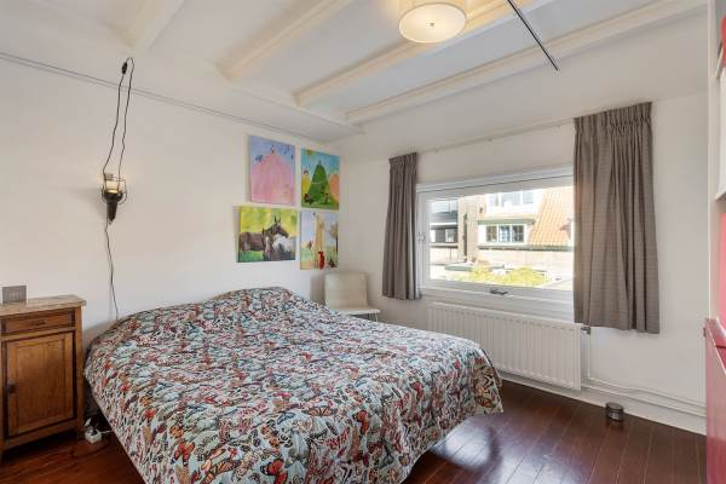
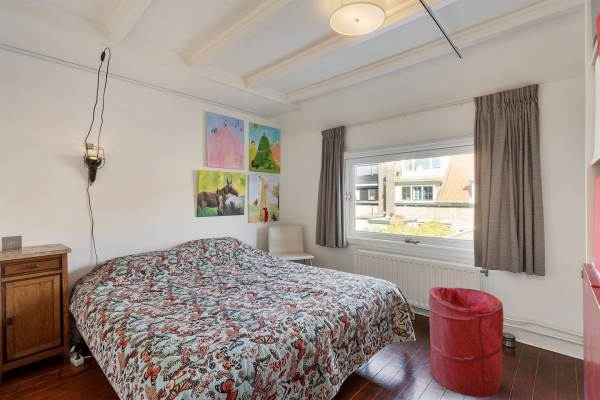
+ laundry hamper (464, 336)
